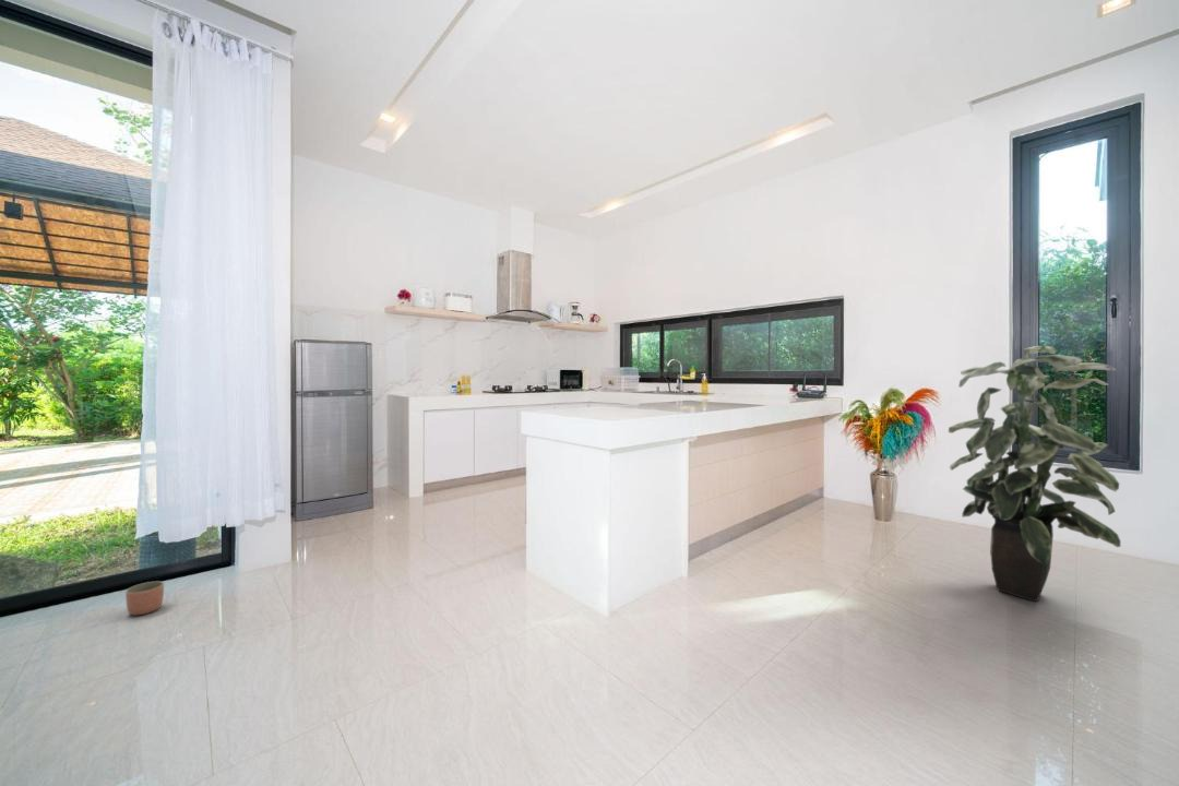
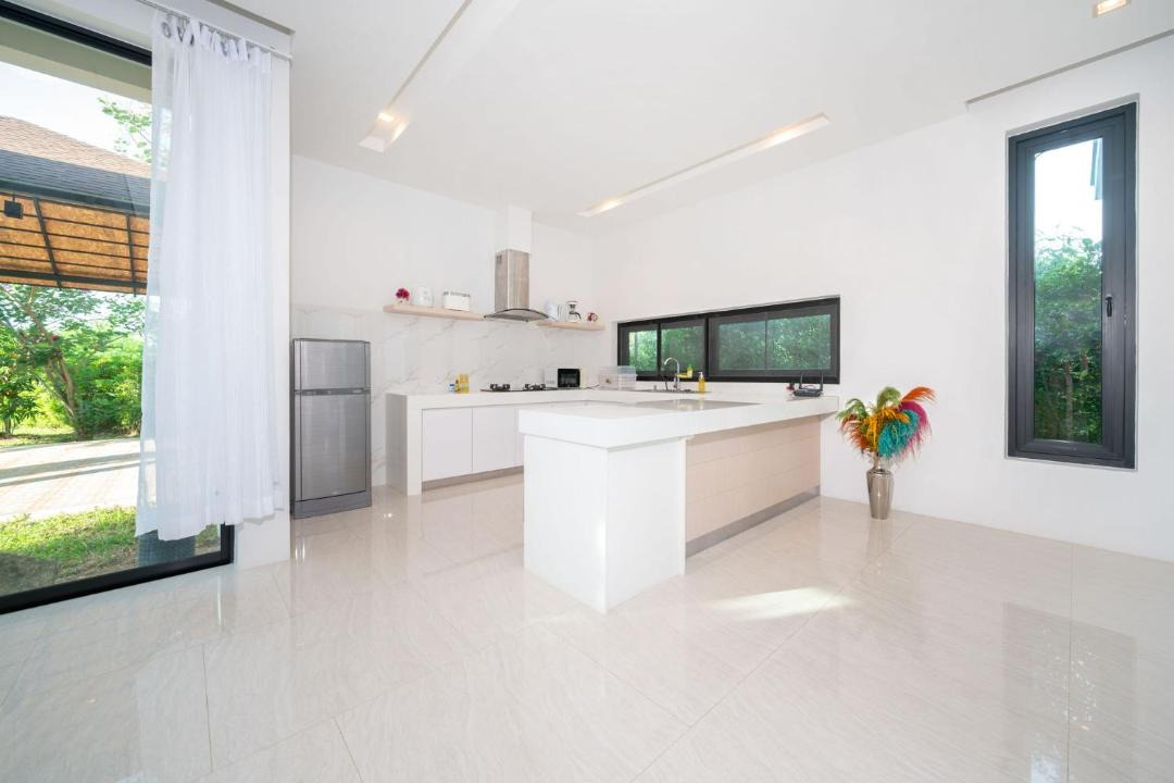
- planter (145, 598)
- indoor plant (1031, 473)
